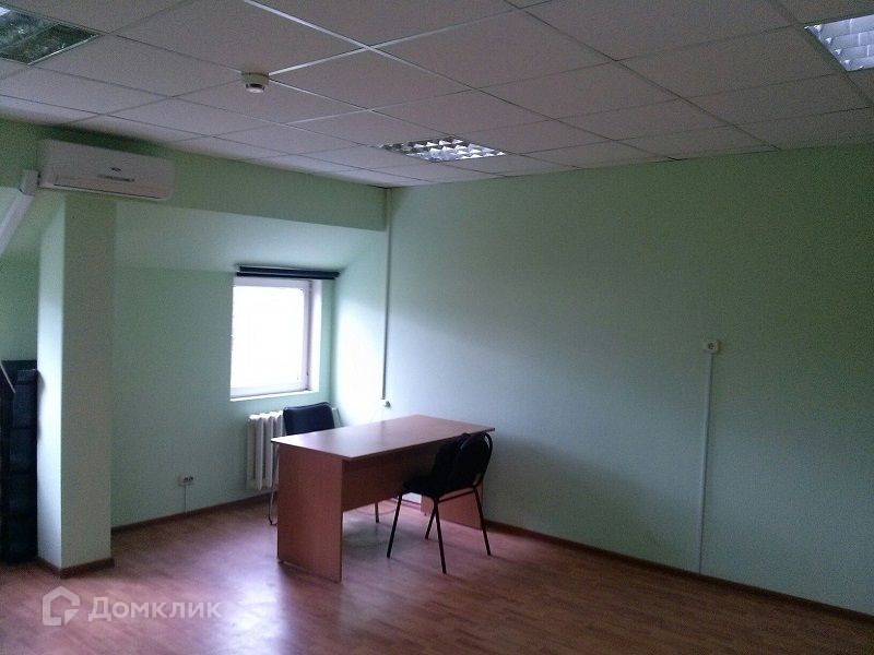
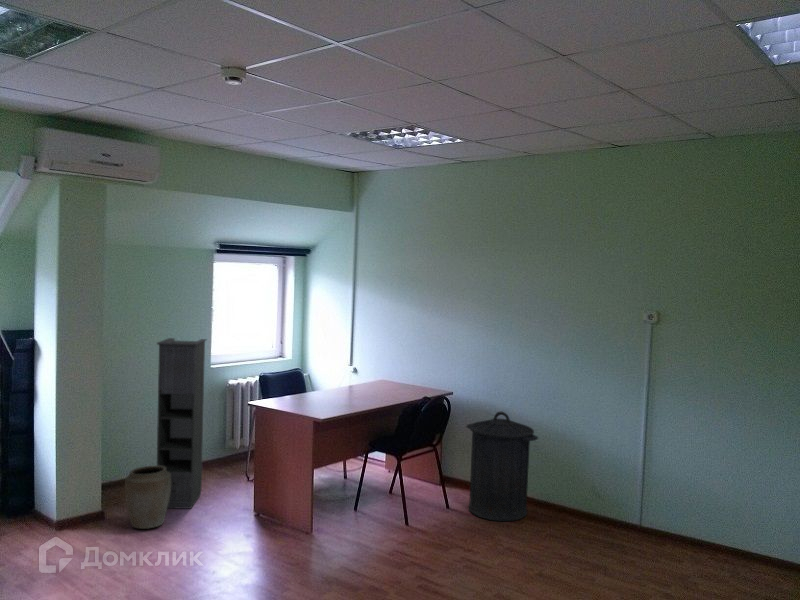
+ storage cabinet (180, 421)
+ trash can (499, 461)
+ vase (148, 497)
